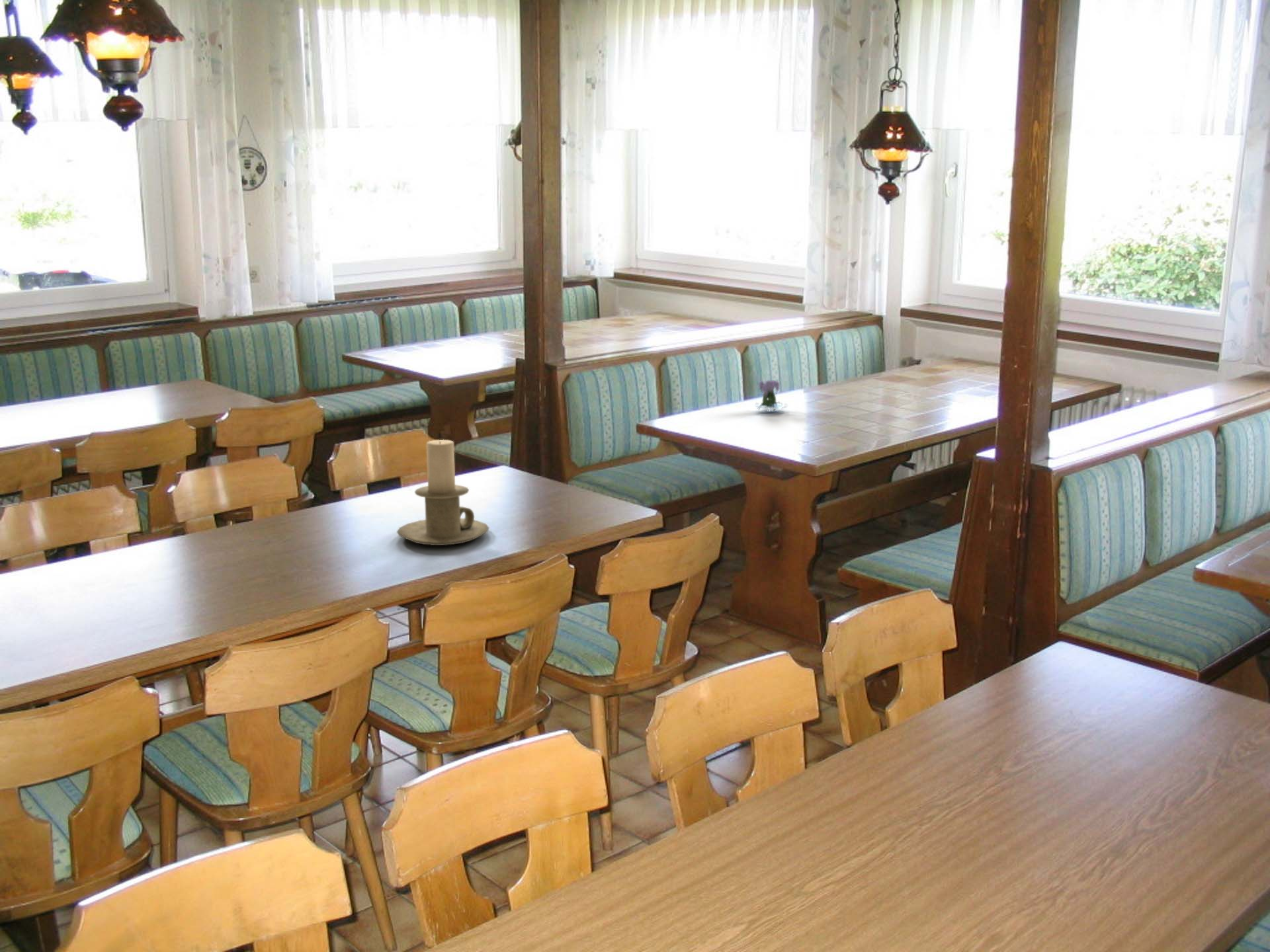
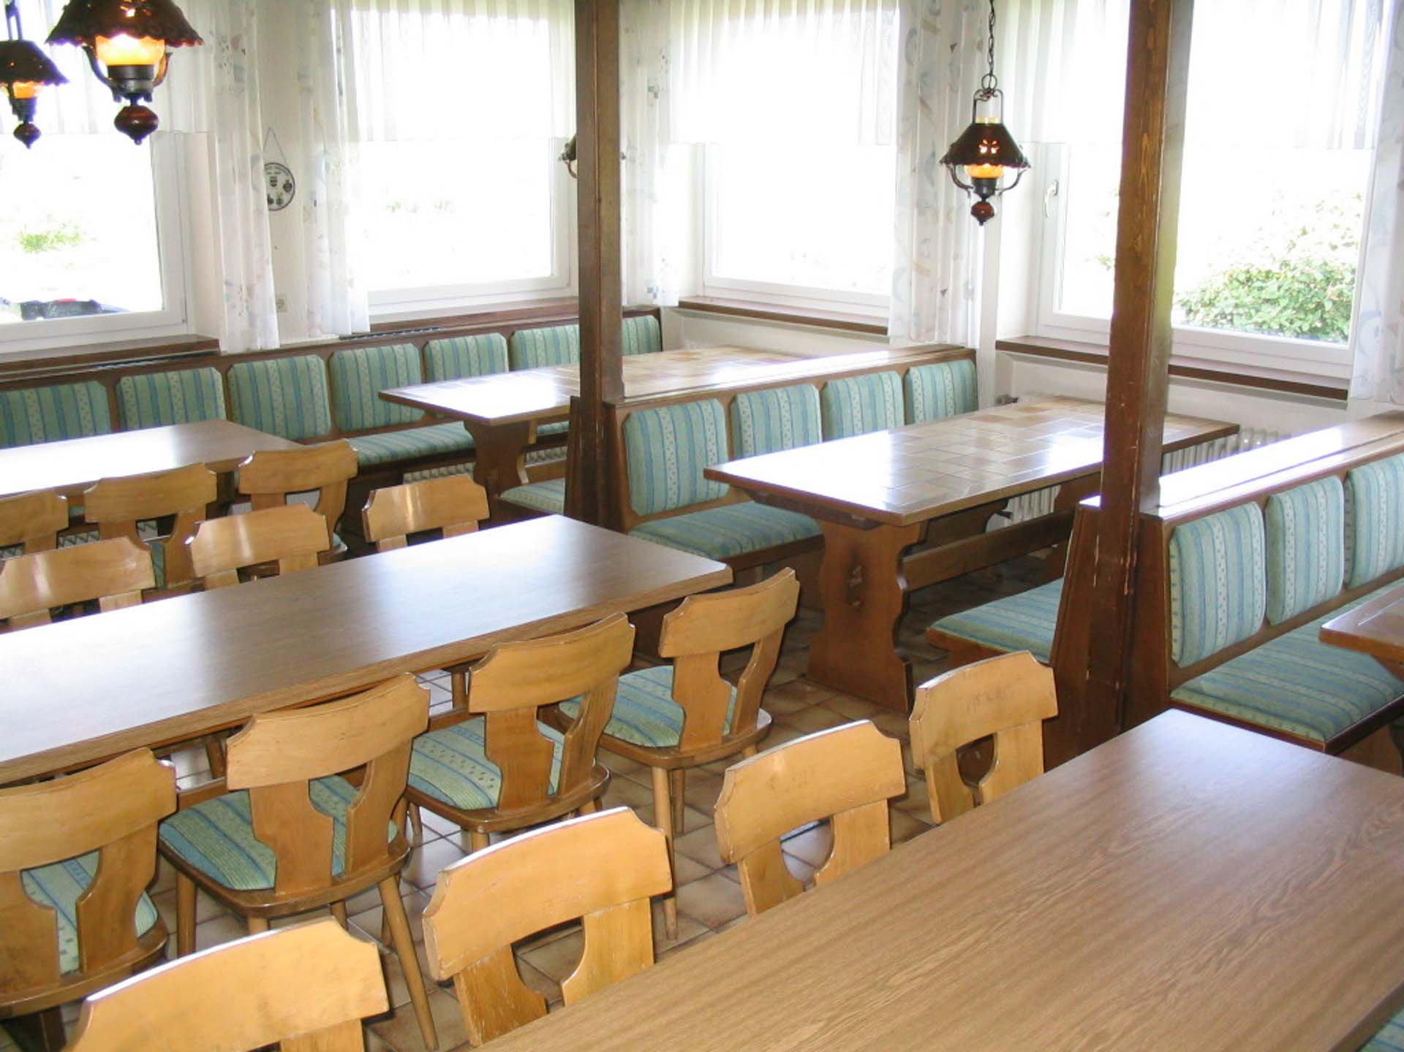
- flowering plant (769, 395)
- candle holder (441, 489)
